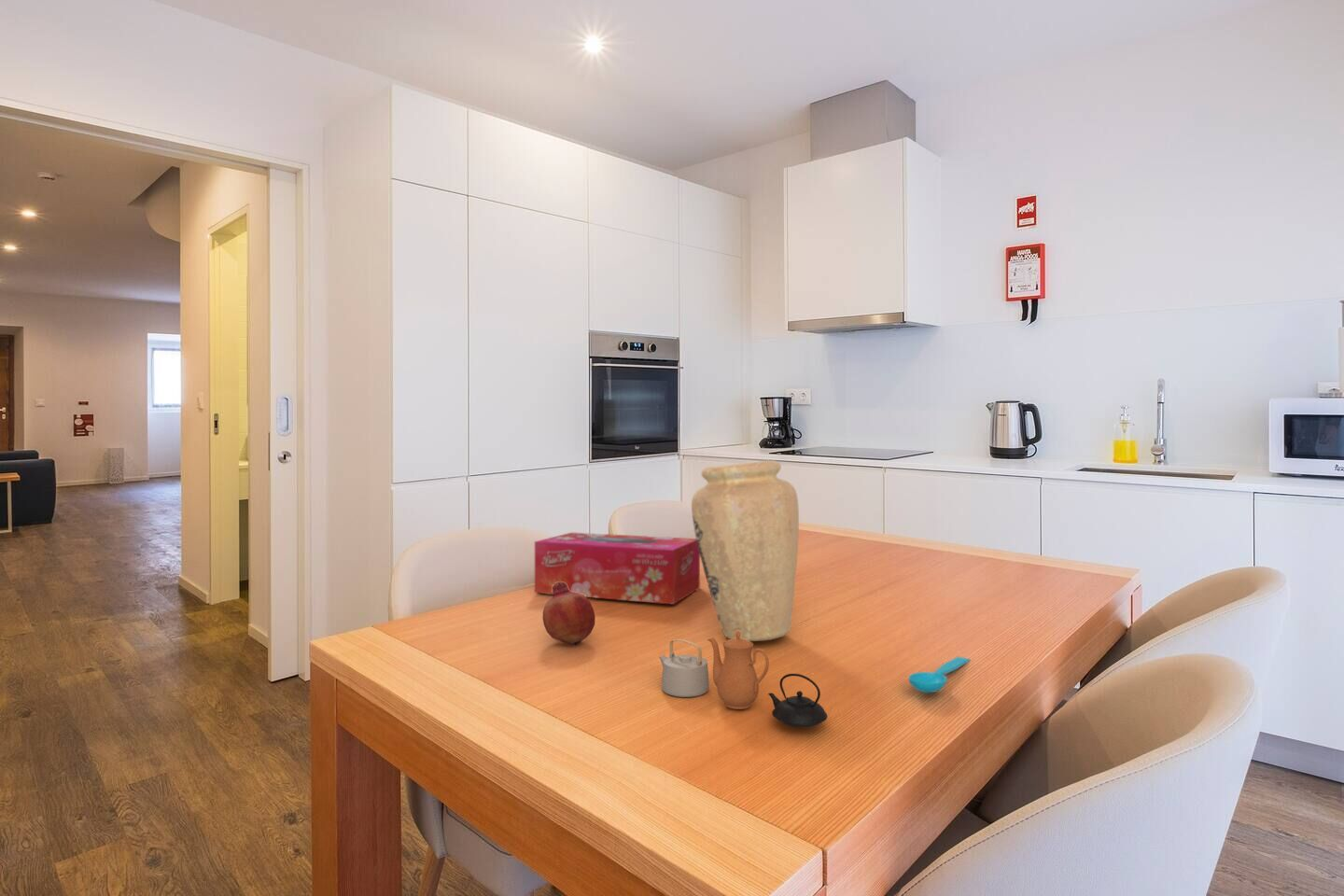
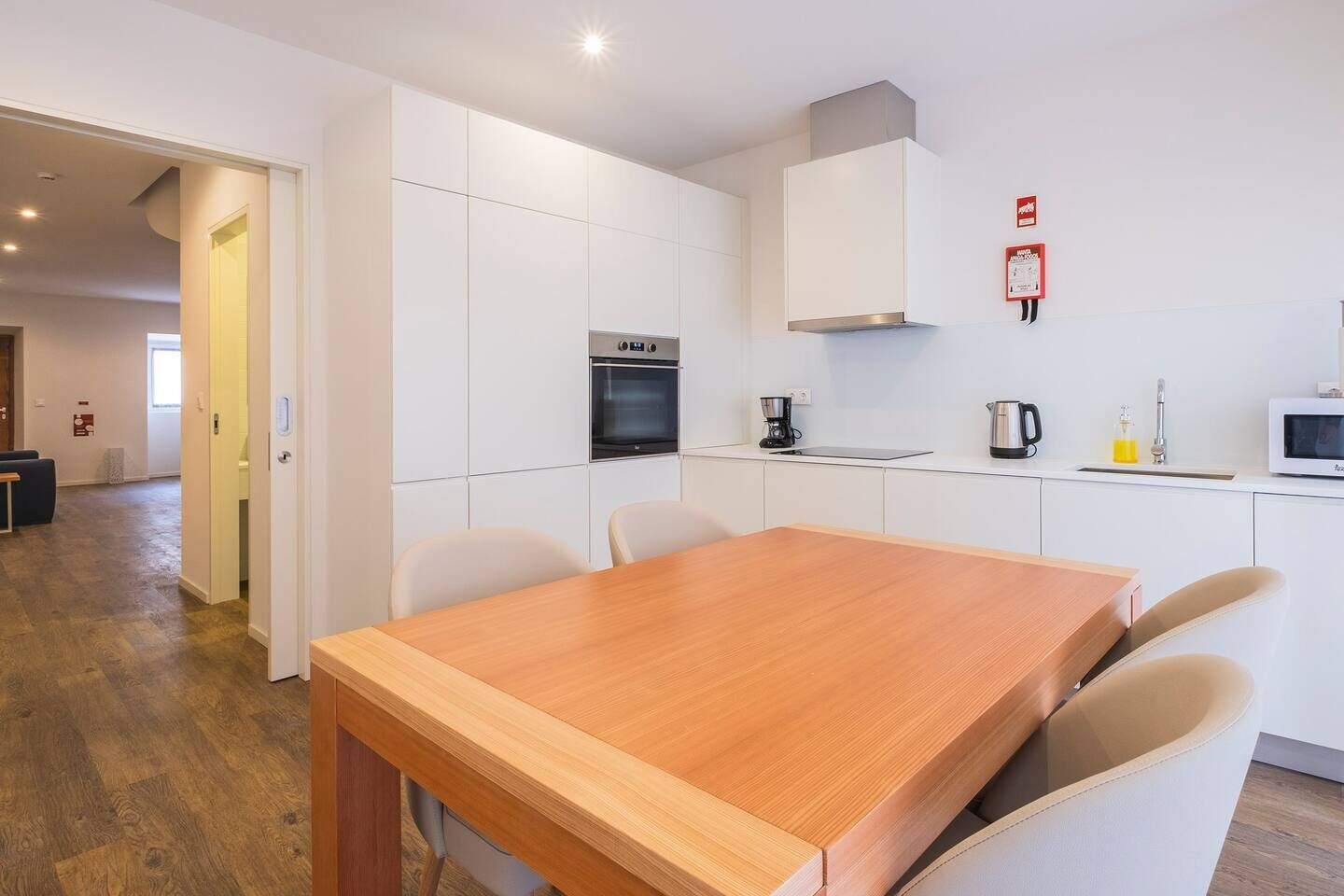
- tissue box (618, 565)
- teapot (734, 666)
- fruit (568, 612)
- vase (744, 548)
- spoon (943, 670)
